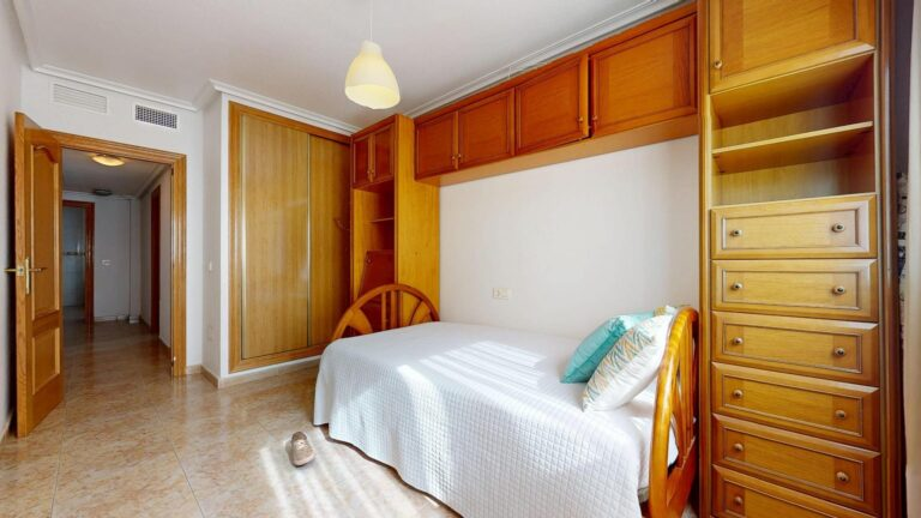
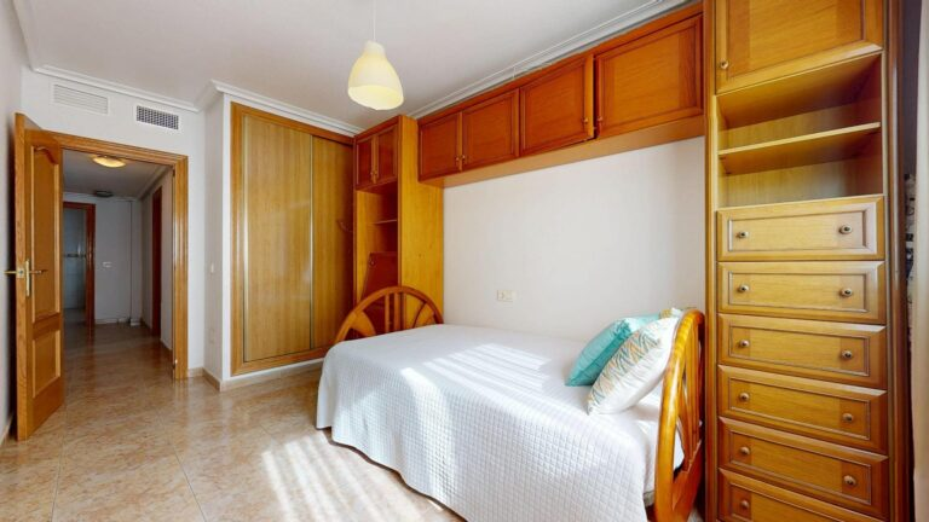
- sneaker (302, 447)
